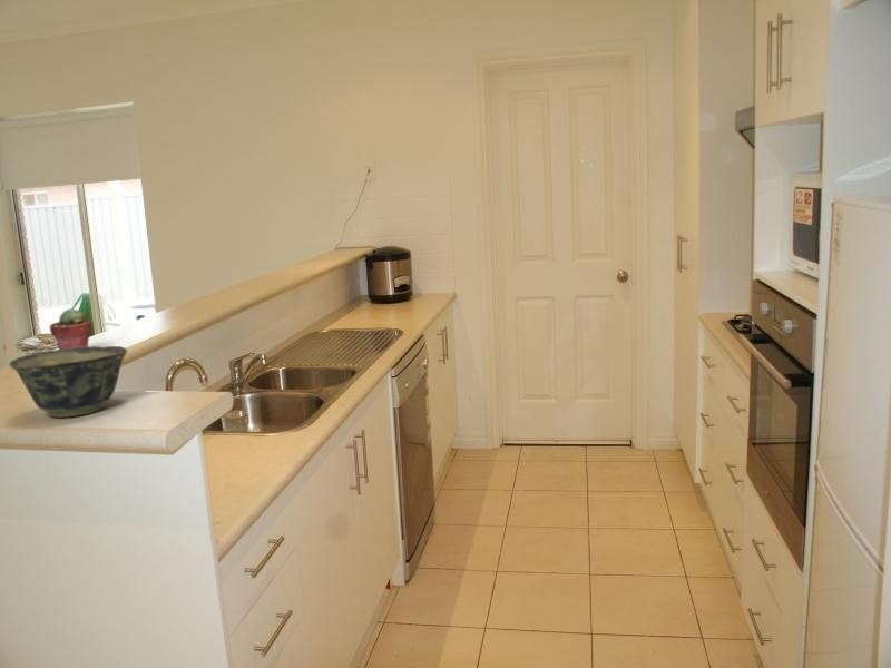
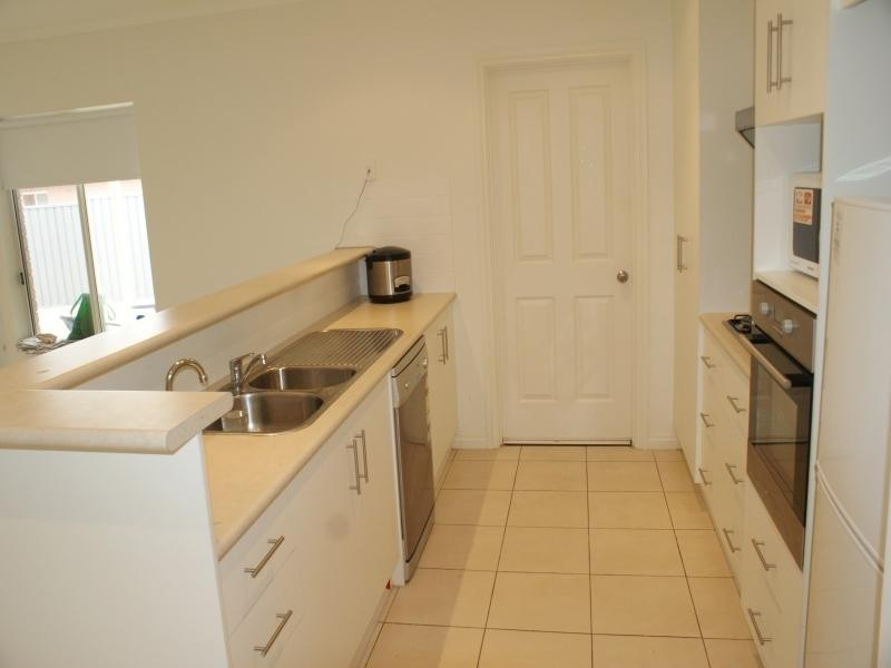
- potted succulent (71, 333)
- bowl (72, 382)
